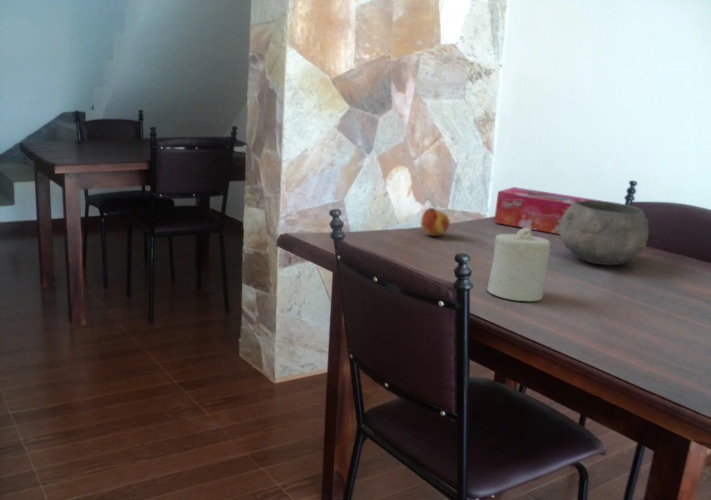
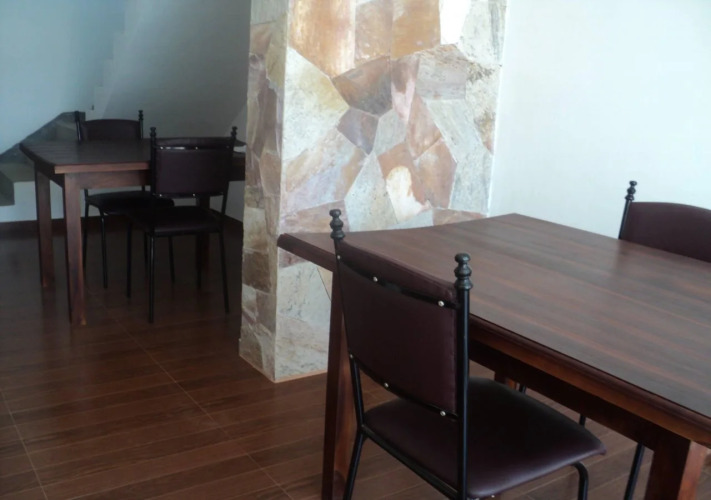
- fruit (434, 222)
- bowl (603, 233)
- tissue box (547, 211)
- candle (519, 261)
